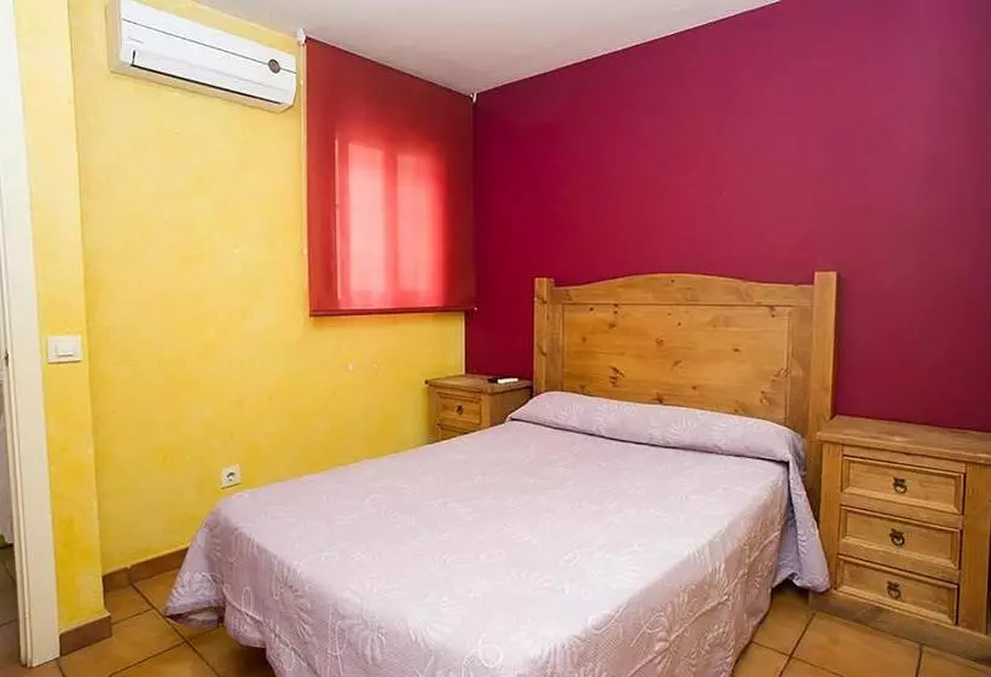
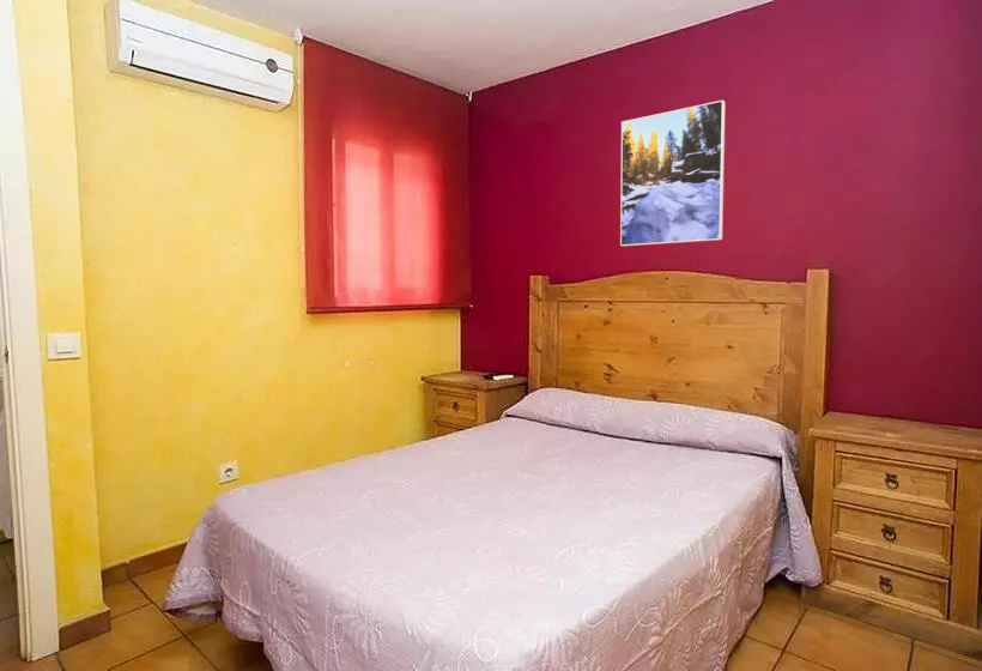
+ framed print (669, 177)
